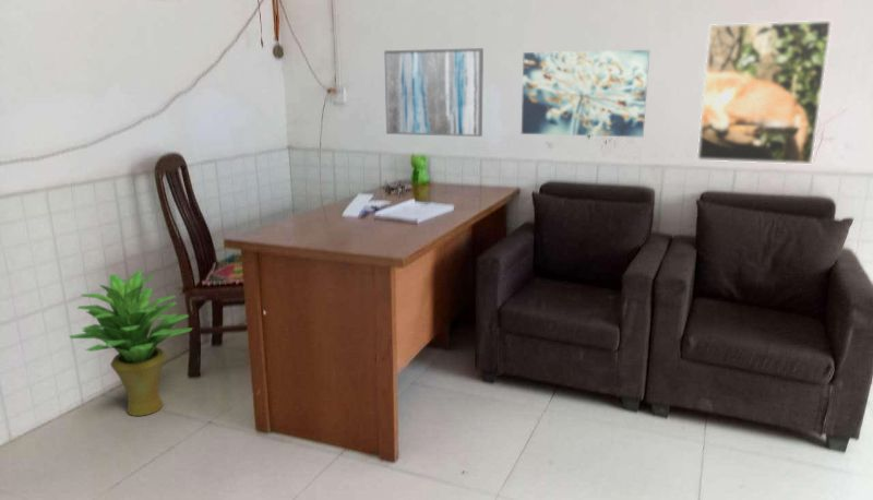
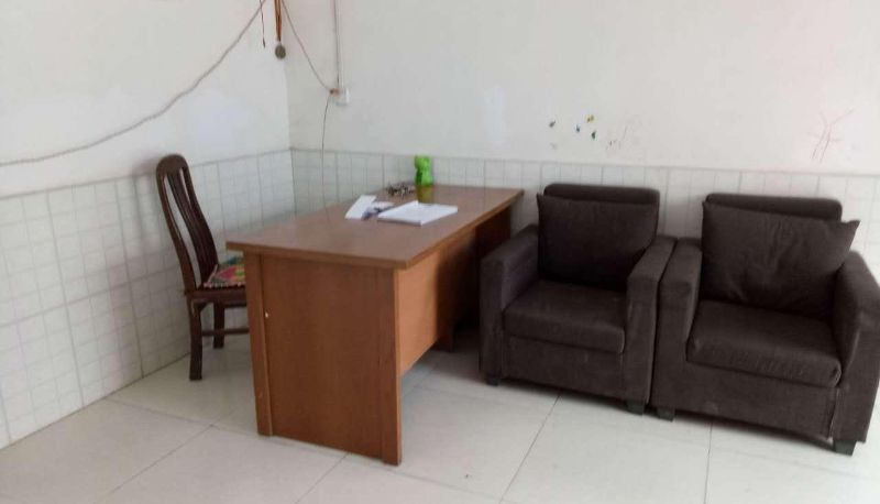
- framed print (760, 94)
- wall art (582, 94)
- wall art (432, 93)
- potted plant (135, 342)
